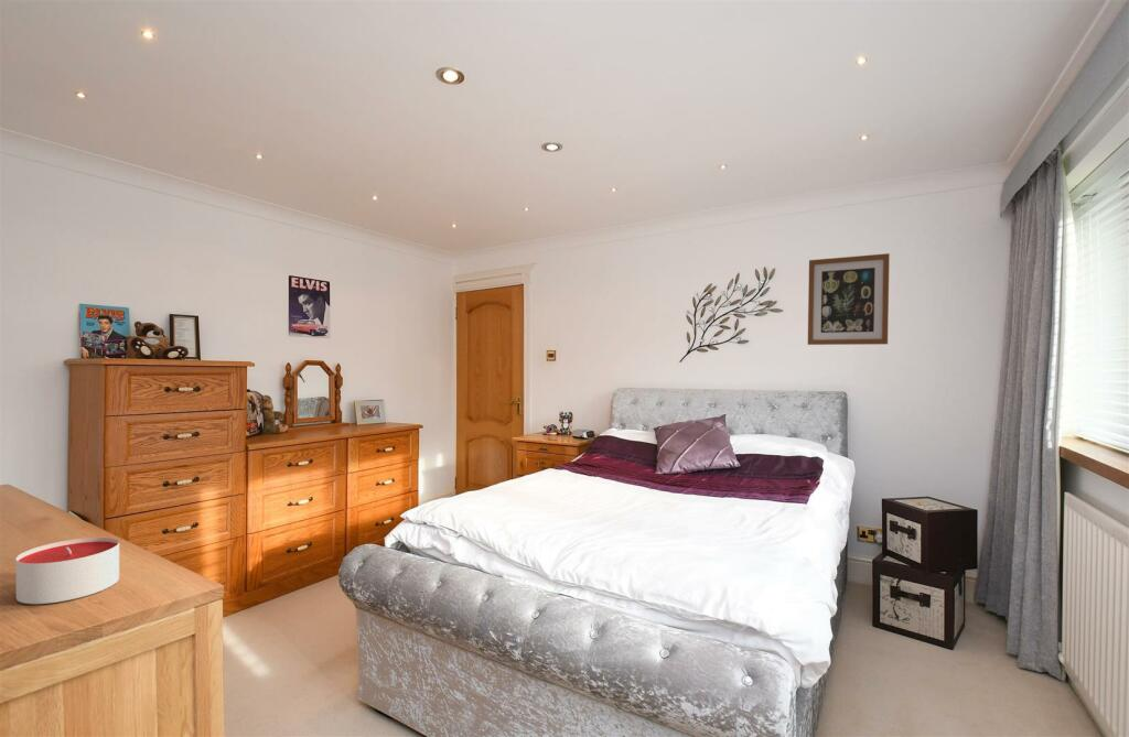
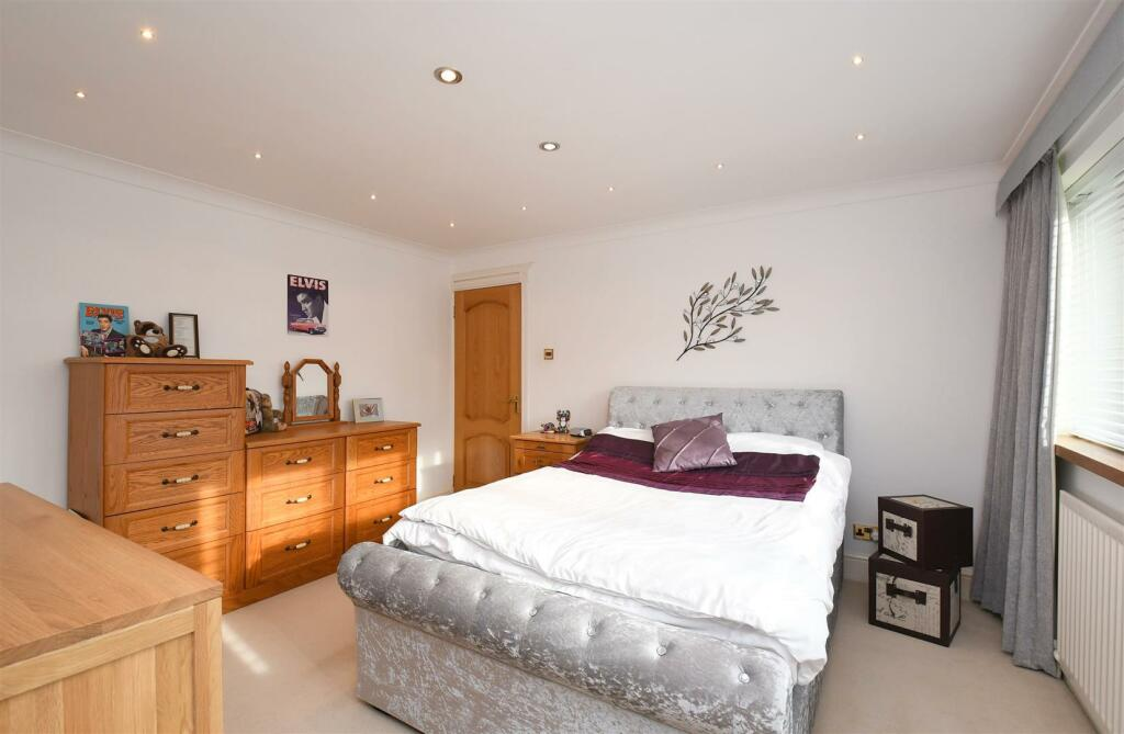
- candle (69, 566)
- wall art (847, 301)
